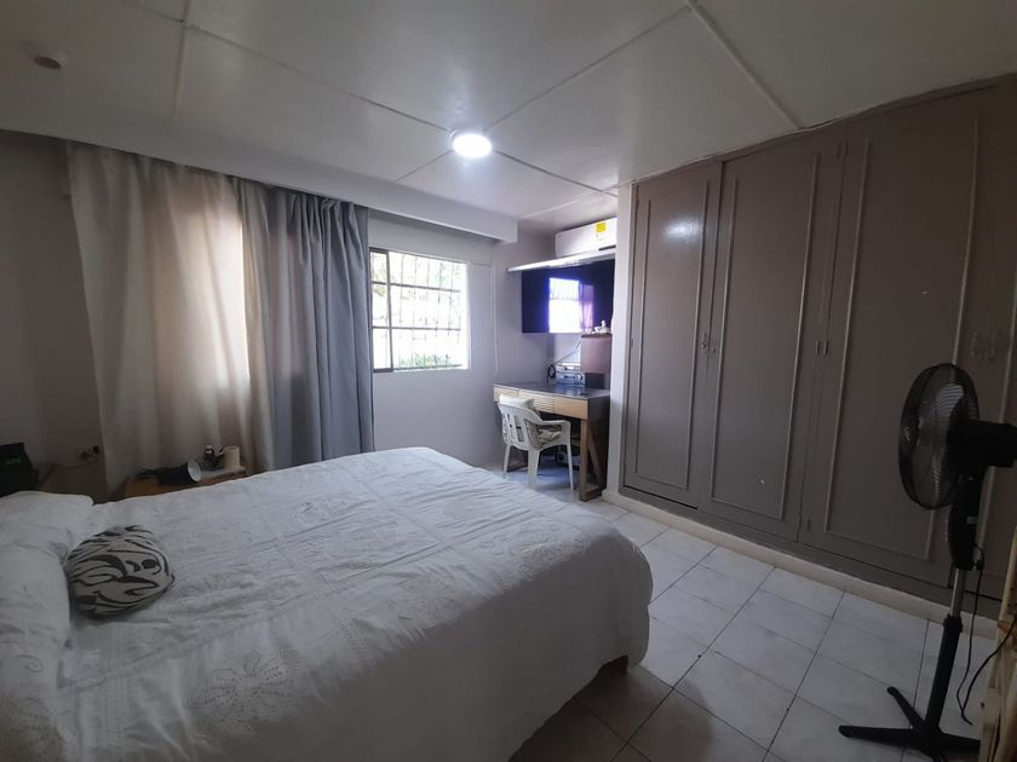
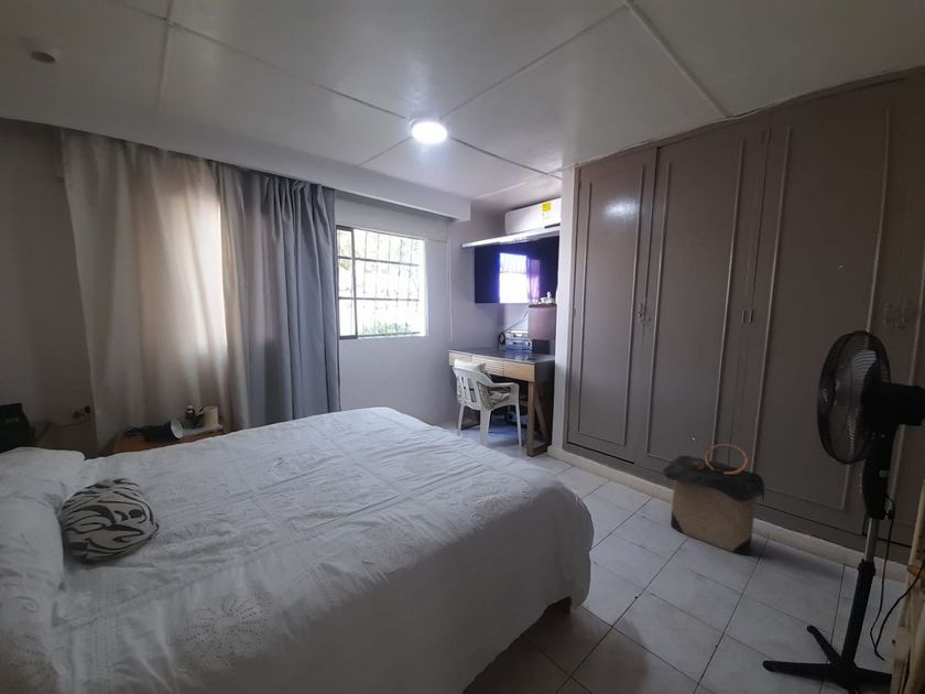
+ laundry hamper (710, 490)
